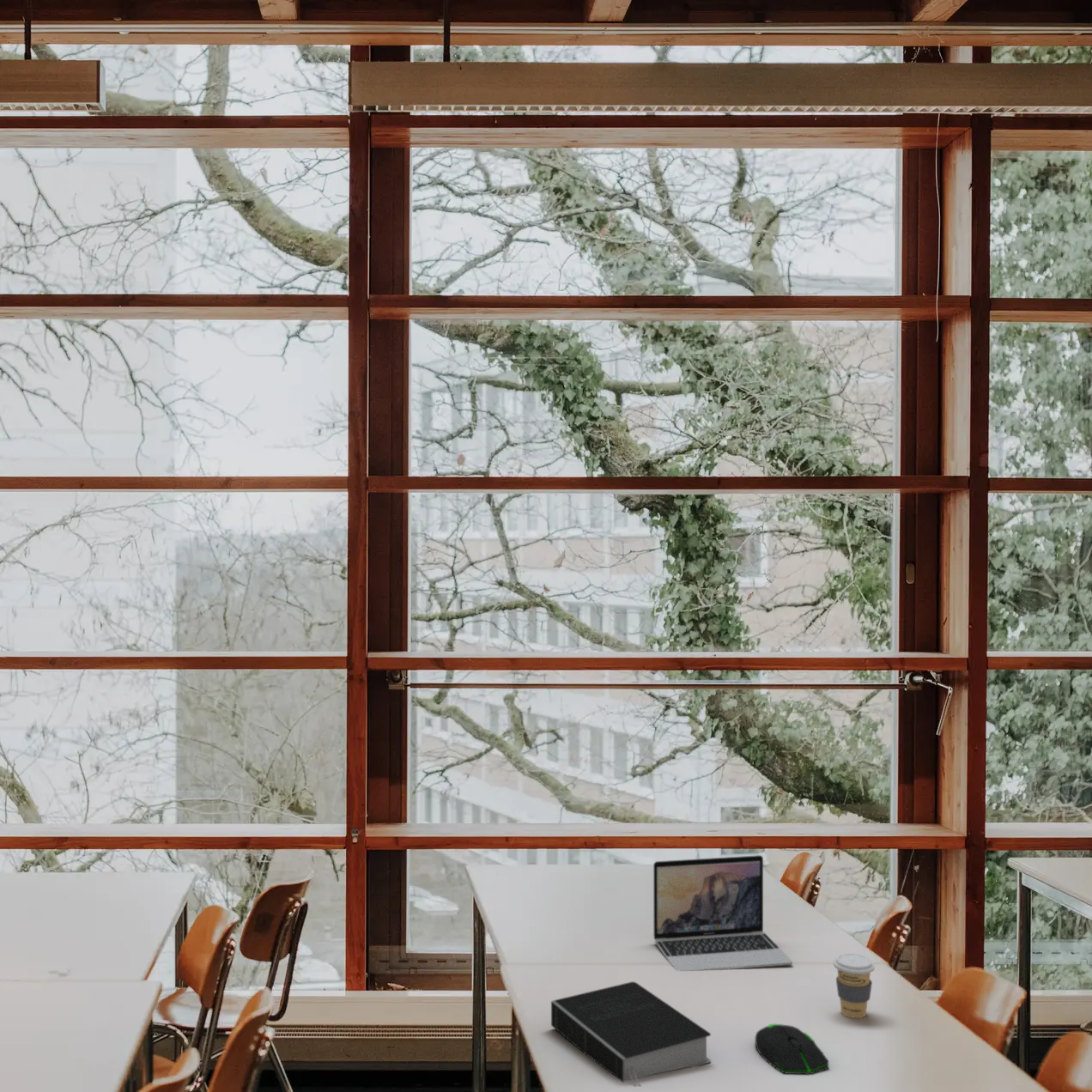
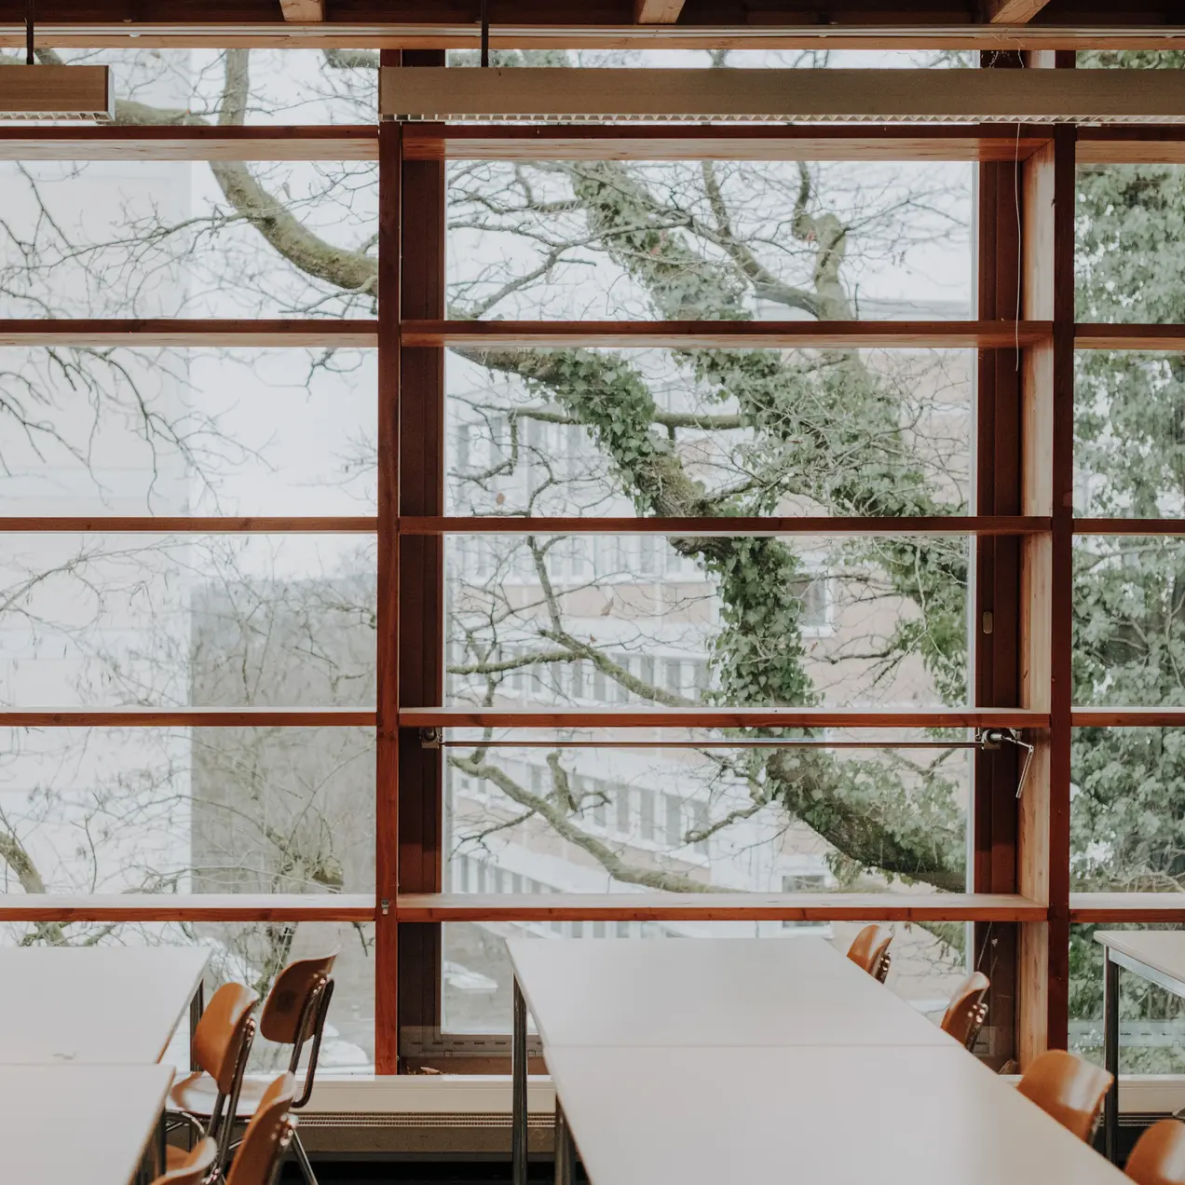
- coffee cup (853, 986)
- book (636, 1035)
- laptop (721, 912)
- computer mouse (791, 1043)
